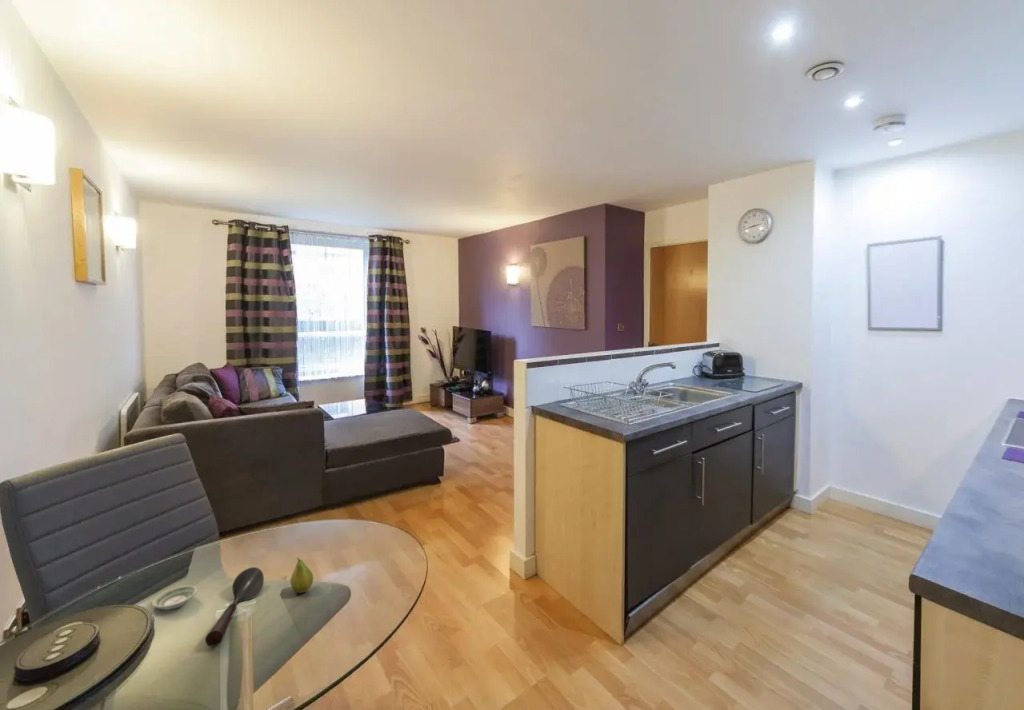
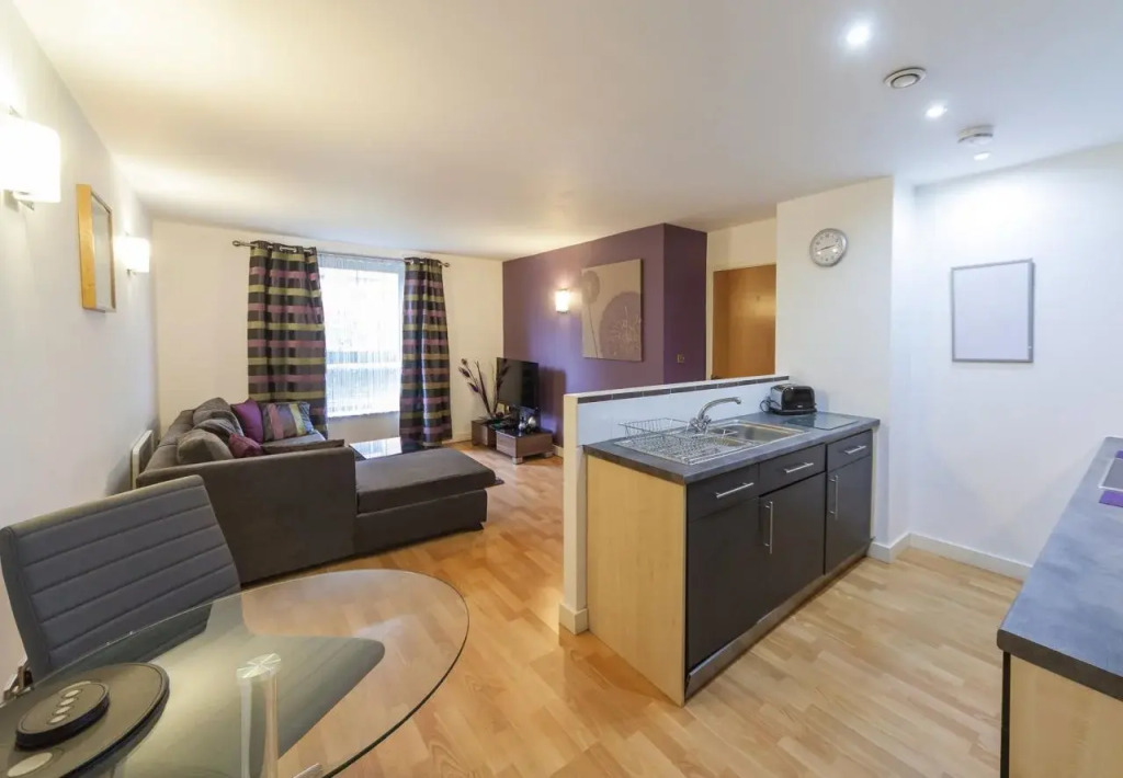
- spoon (238, 601)
- saucer (175, 599)
- fruit (301, 572)
